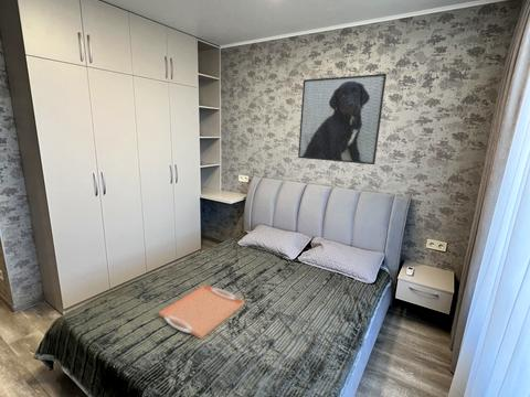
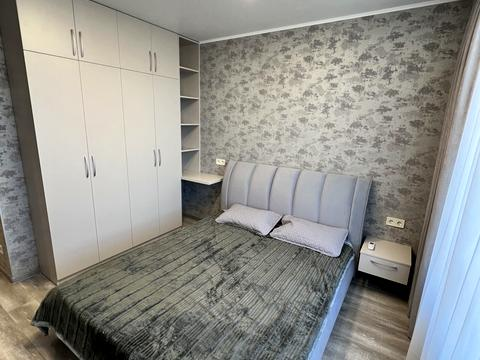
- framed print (337, 120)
- serving tray (203, 308)
